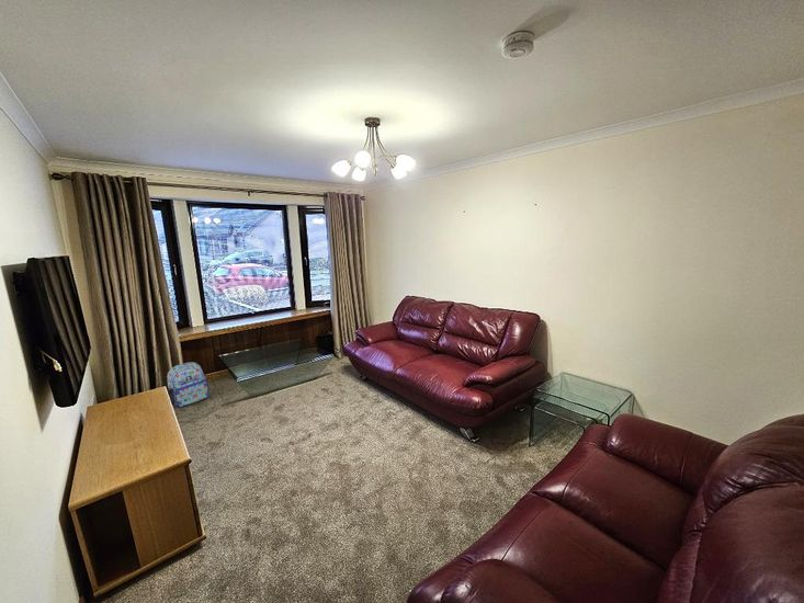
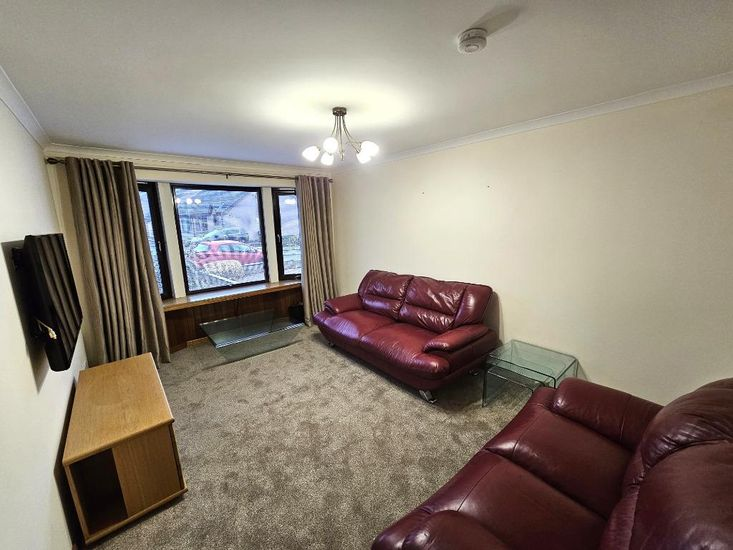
- backpack (188, 382)
